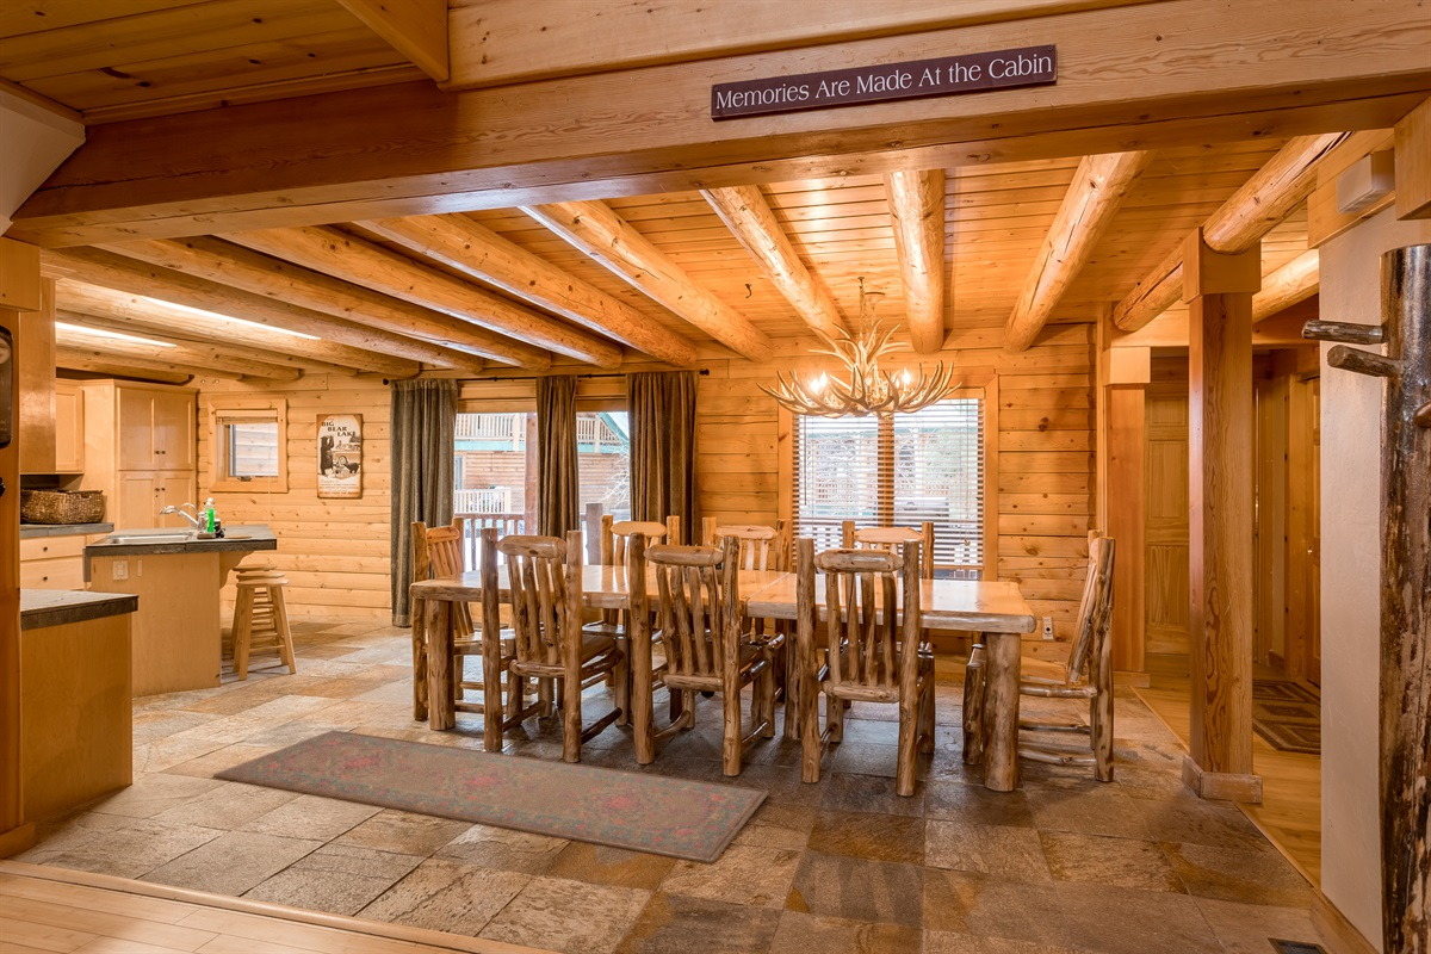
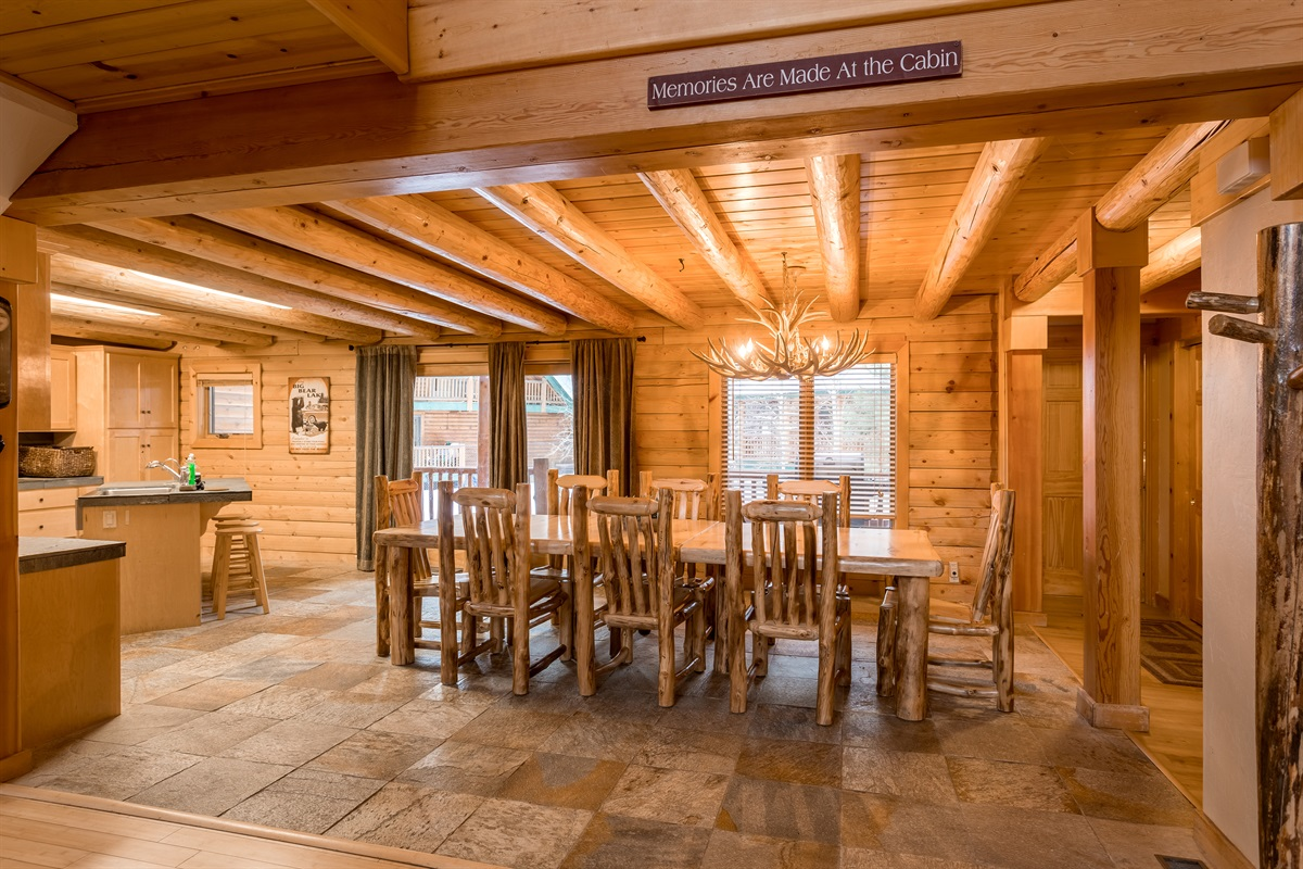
- rug (483, 782)
